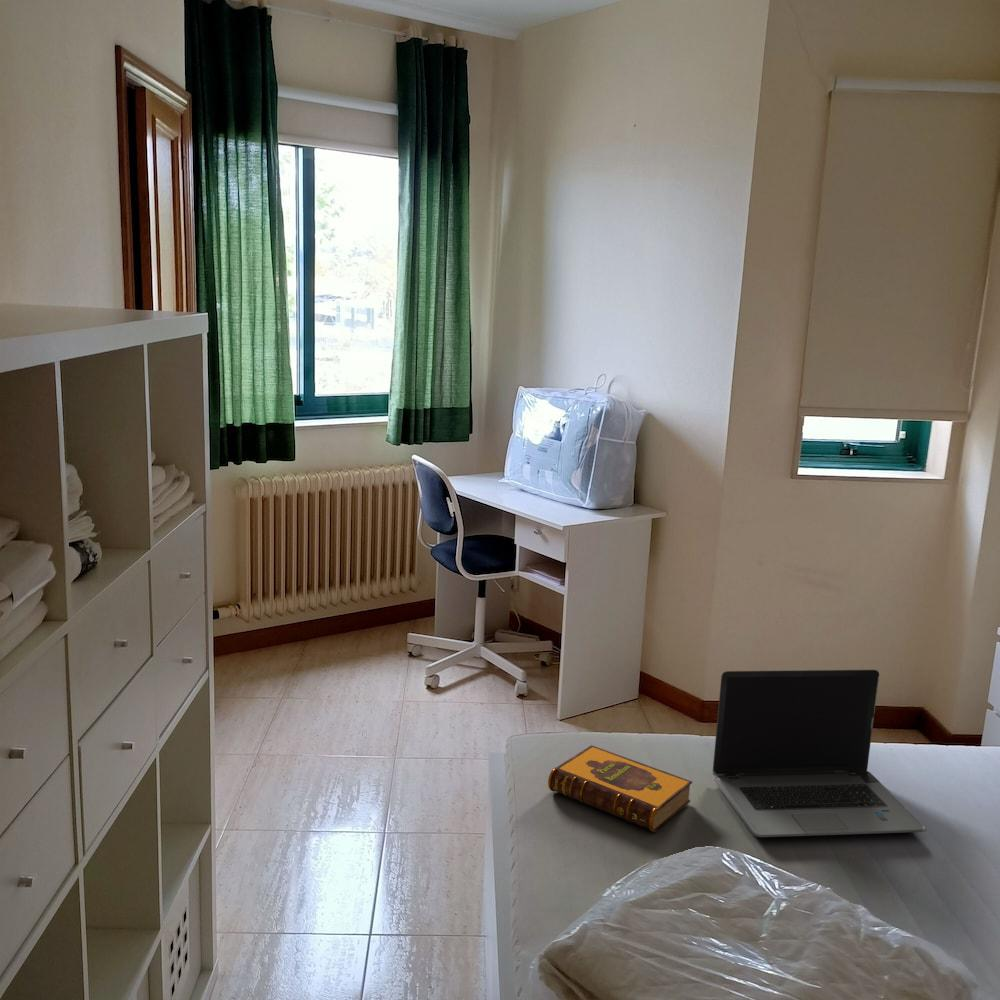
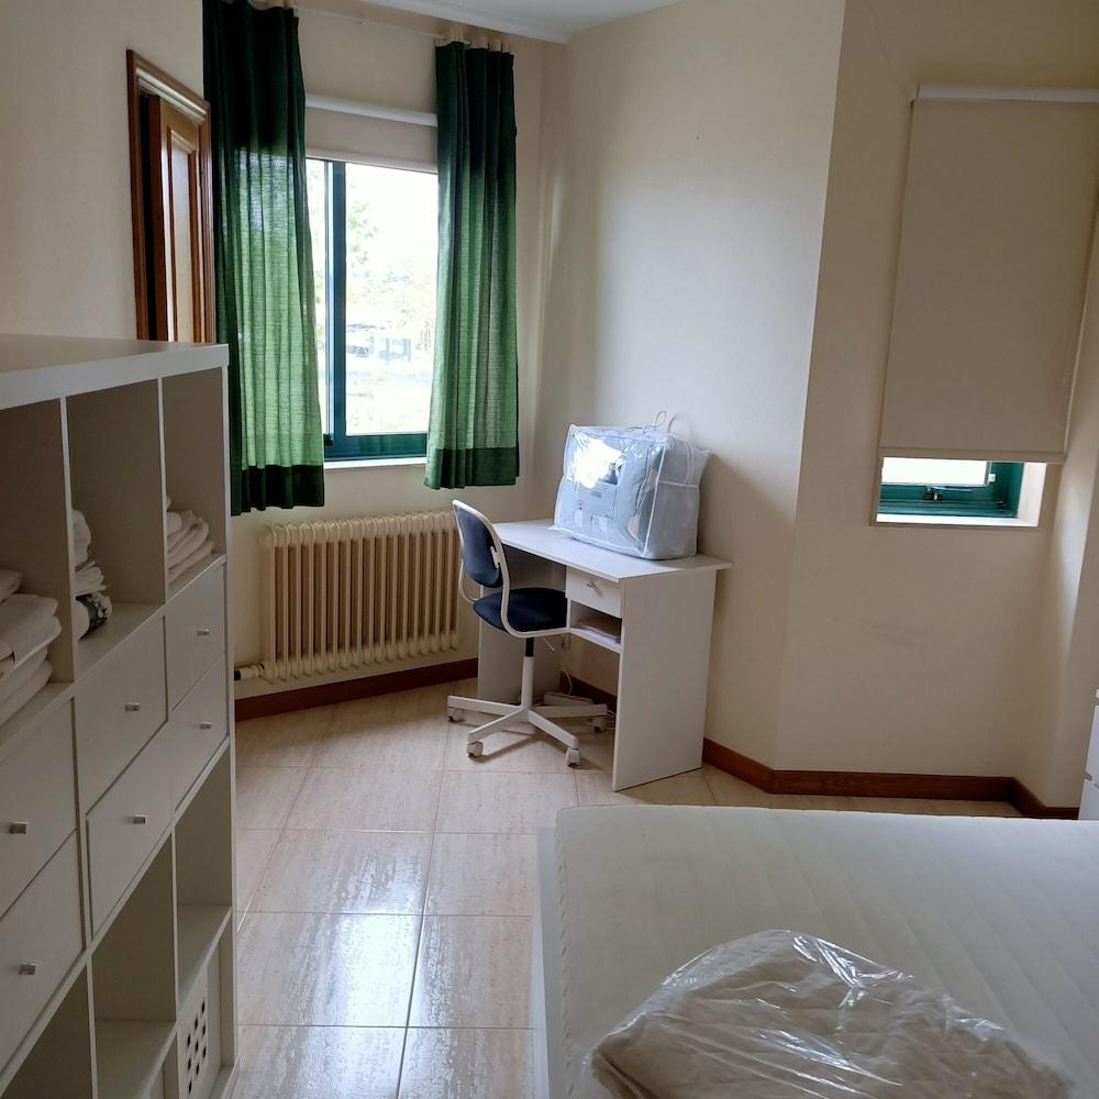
- laptop computer (820, 751)
- hardback book (618, 787)
